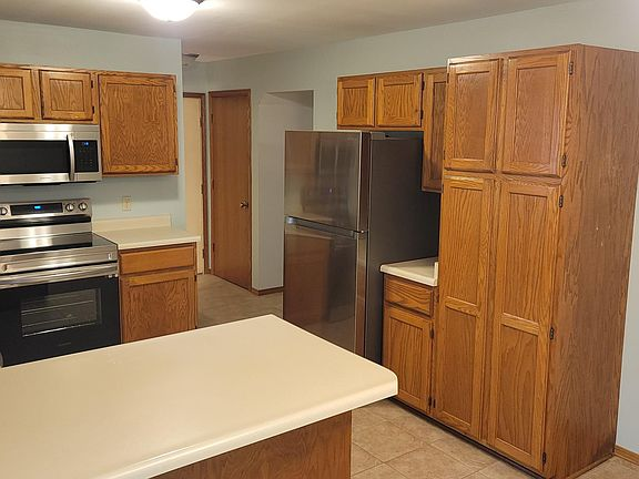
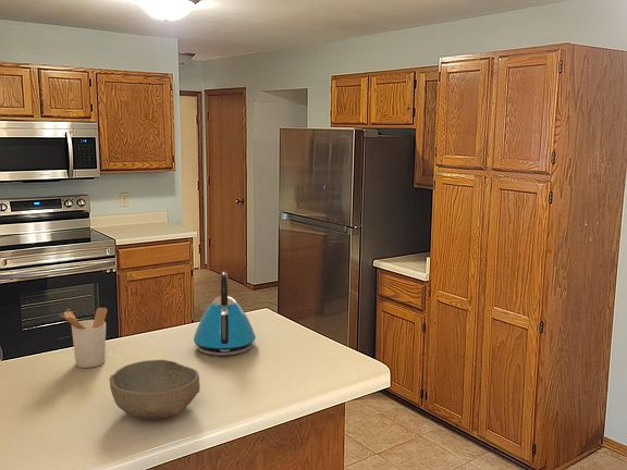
+ utensil holder (83, 336)
+ bowl (156, 393)
+ kettle (224, 309)
